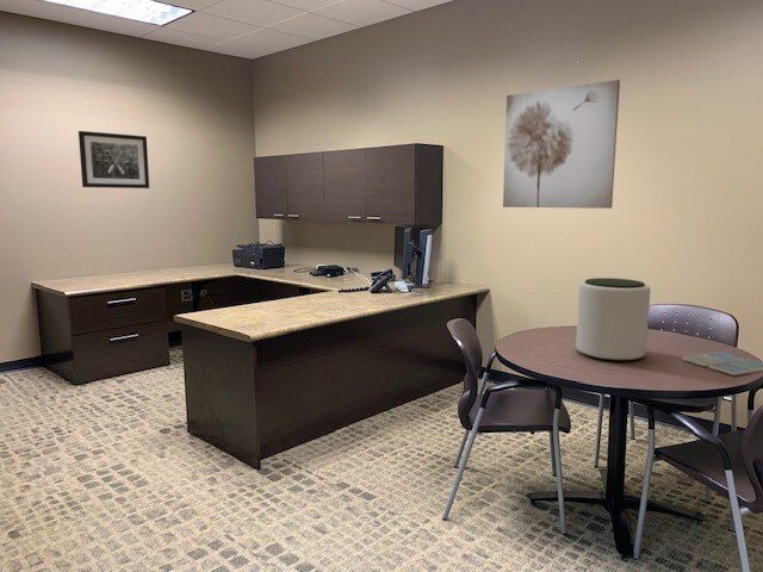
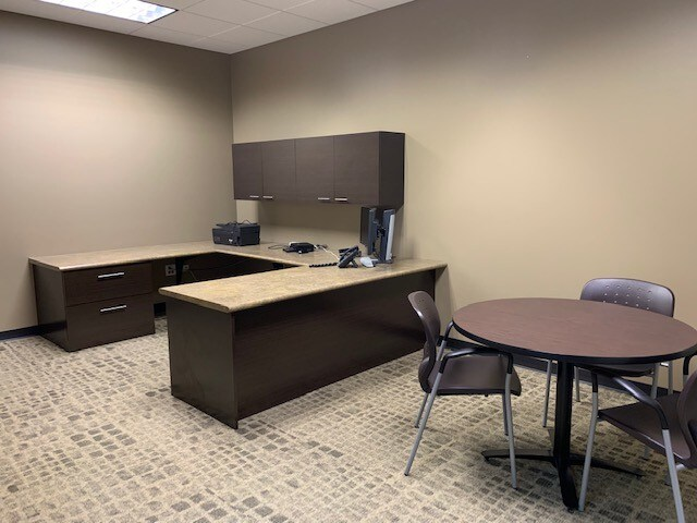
- drink coaster (726, 362)
- plant pot (612, 317)
- wall art (114, 161)
- wall art (556, 149)
